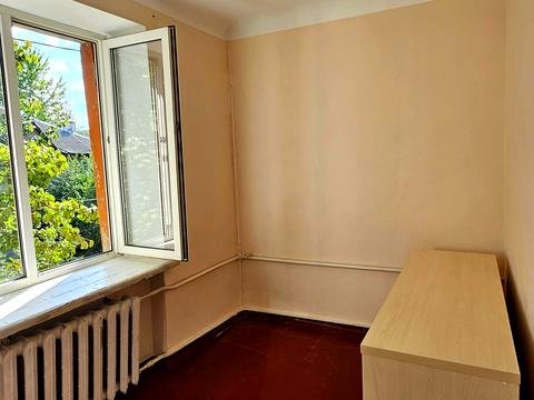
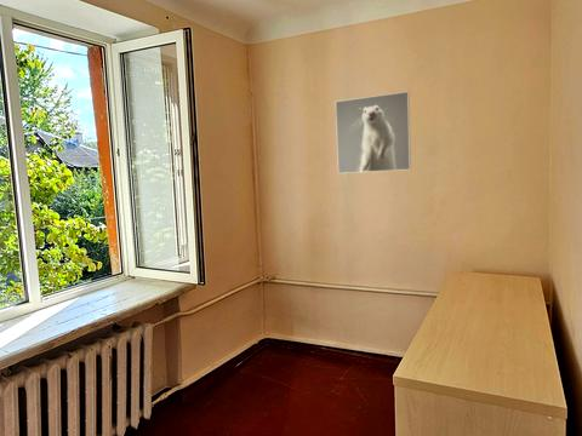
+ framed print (371, 134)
